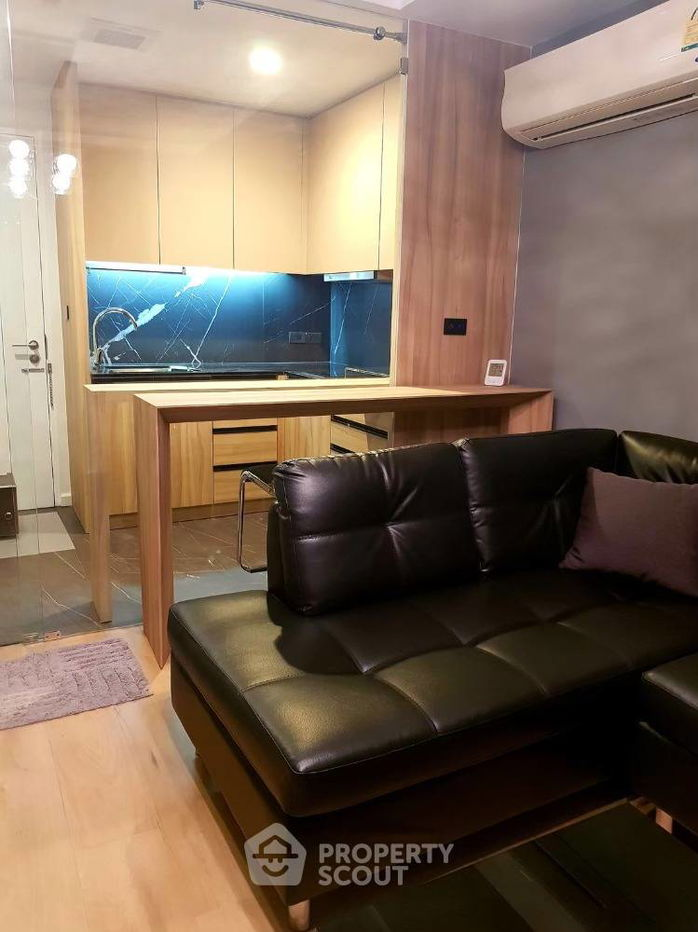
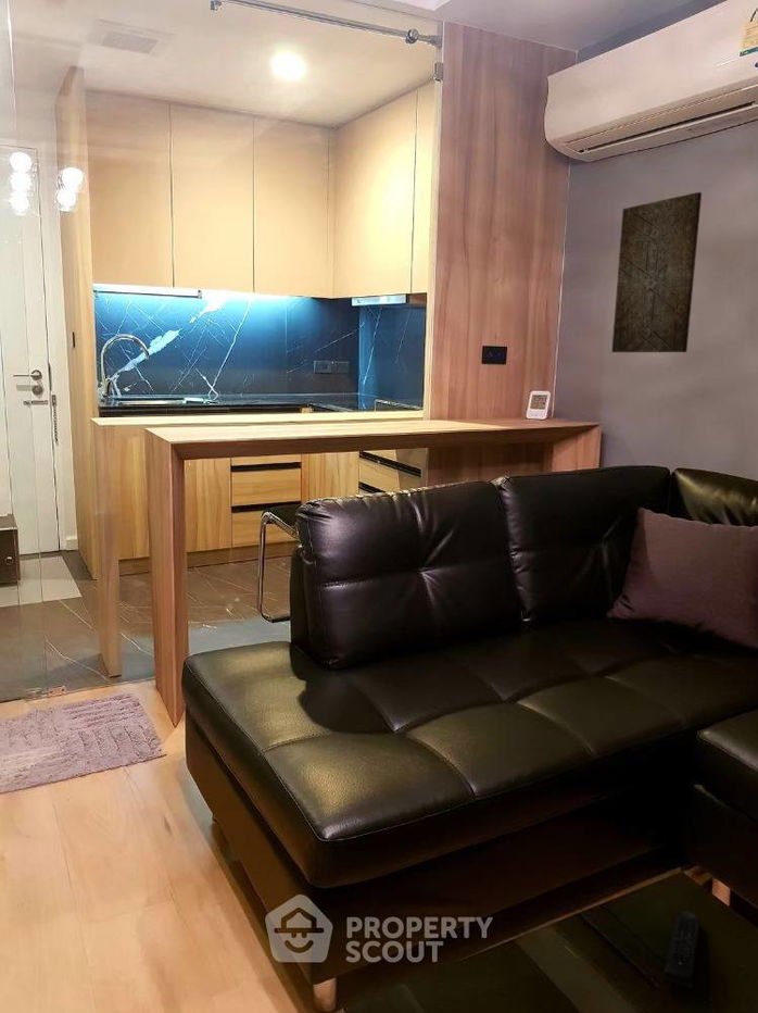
+ wall art (654, 277)
+ remote control (683, 943)
